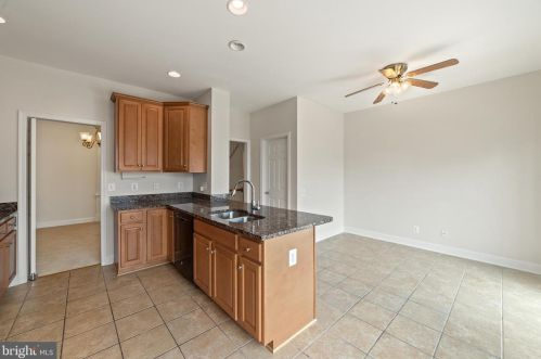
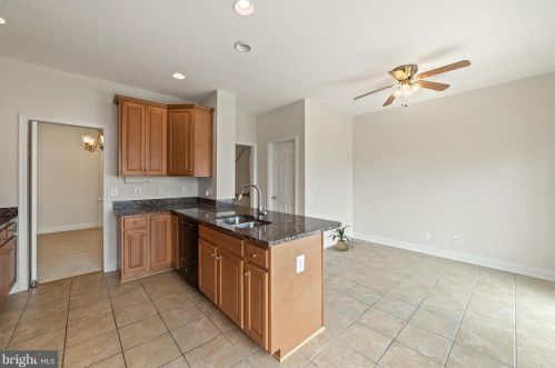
+ house plant (339, 237)
